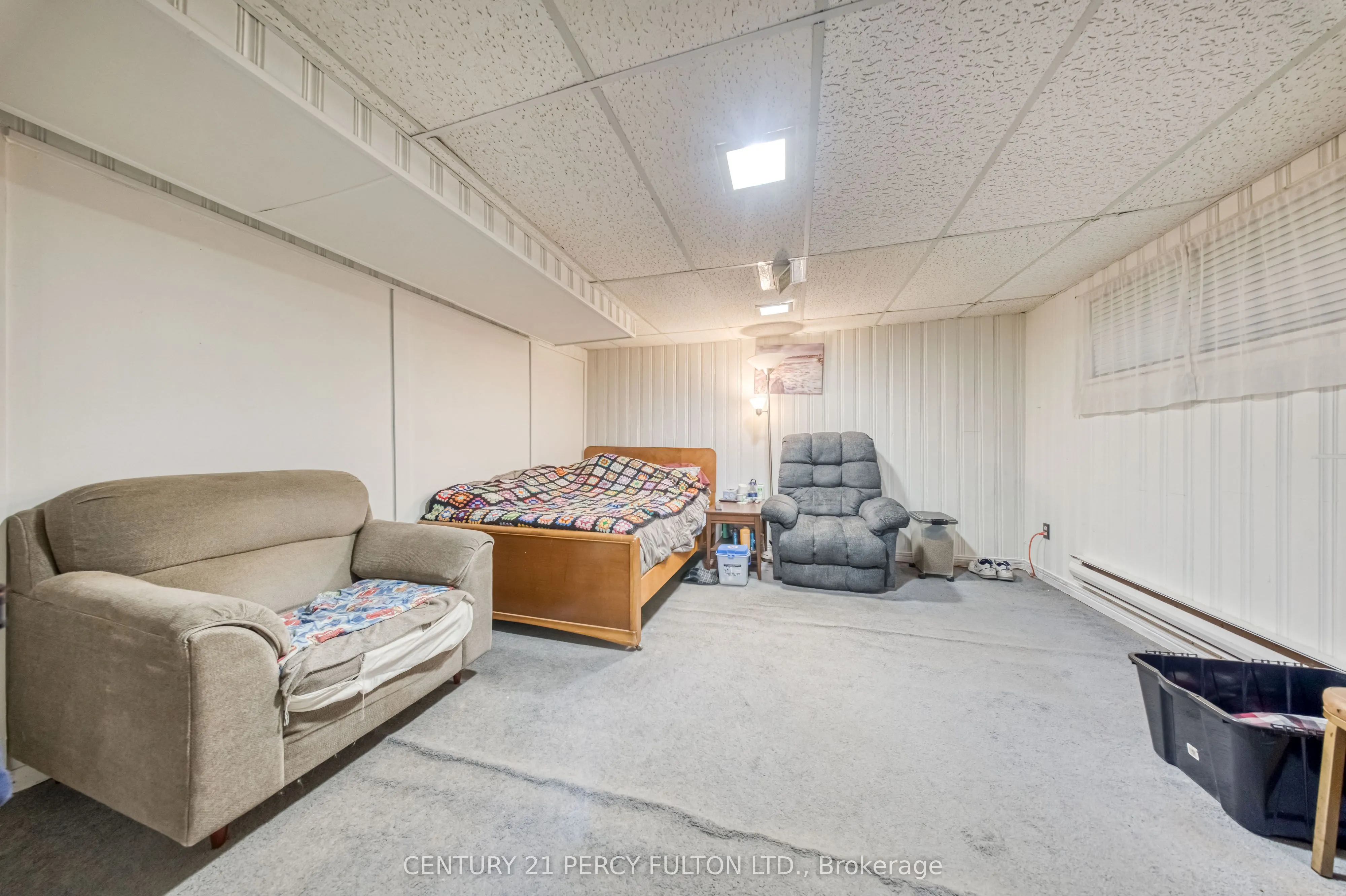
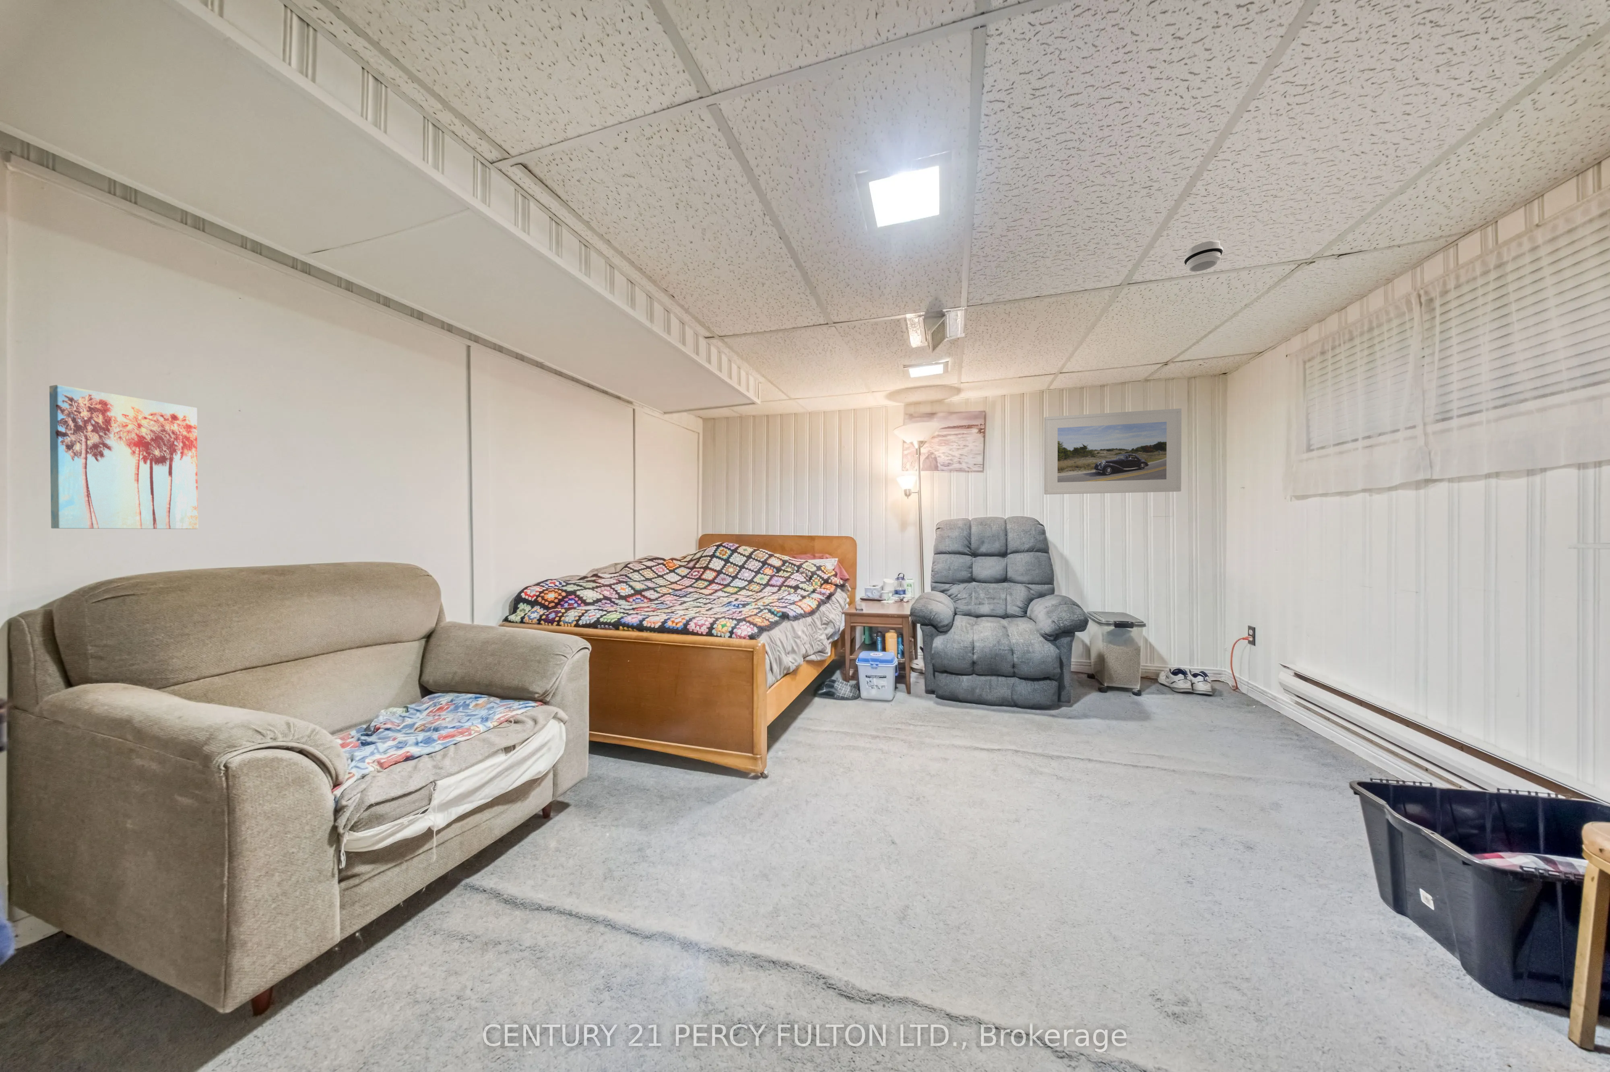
+ wall art (129, 463)
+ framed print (1110, 452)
+ smoke detector (1203, 257)
